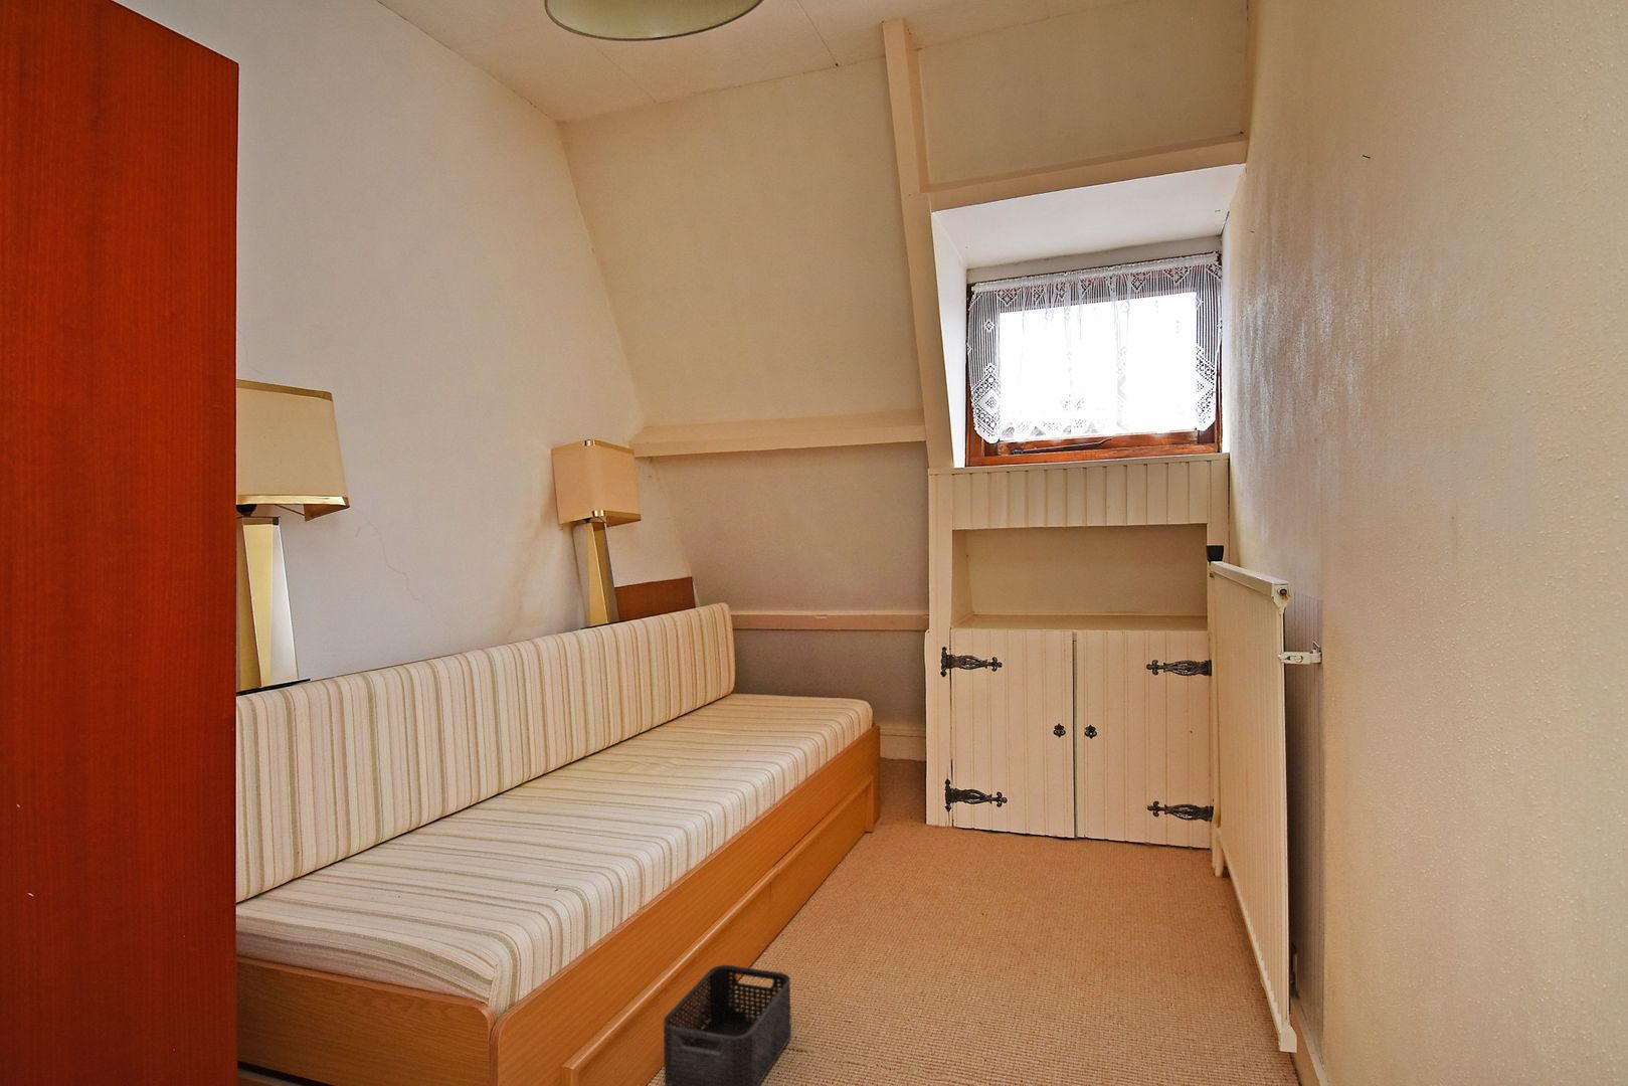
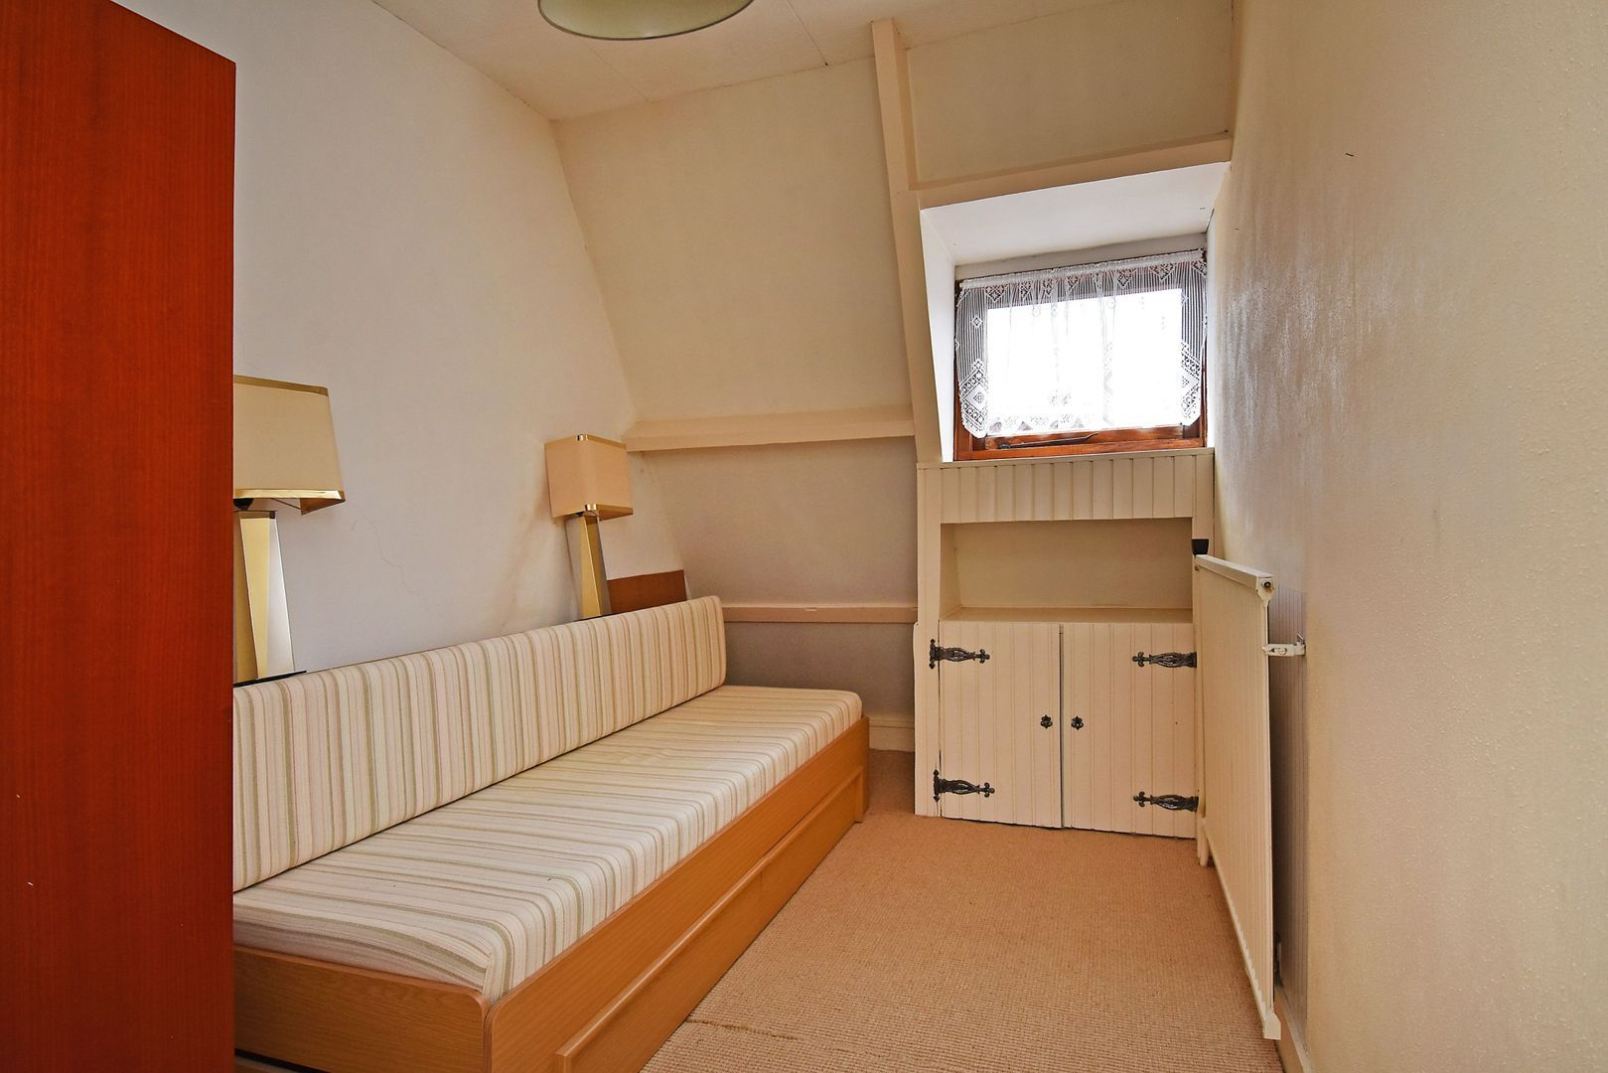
- storage bin (729, 1028)
